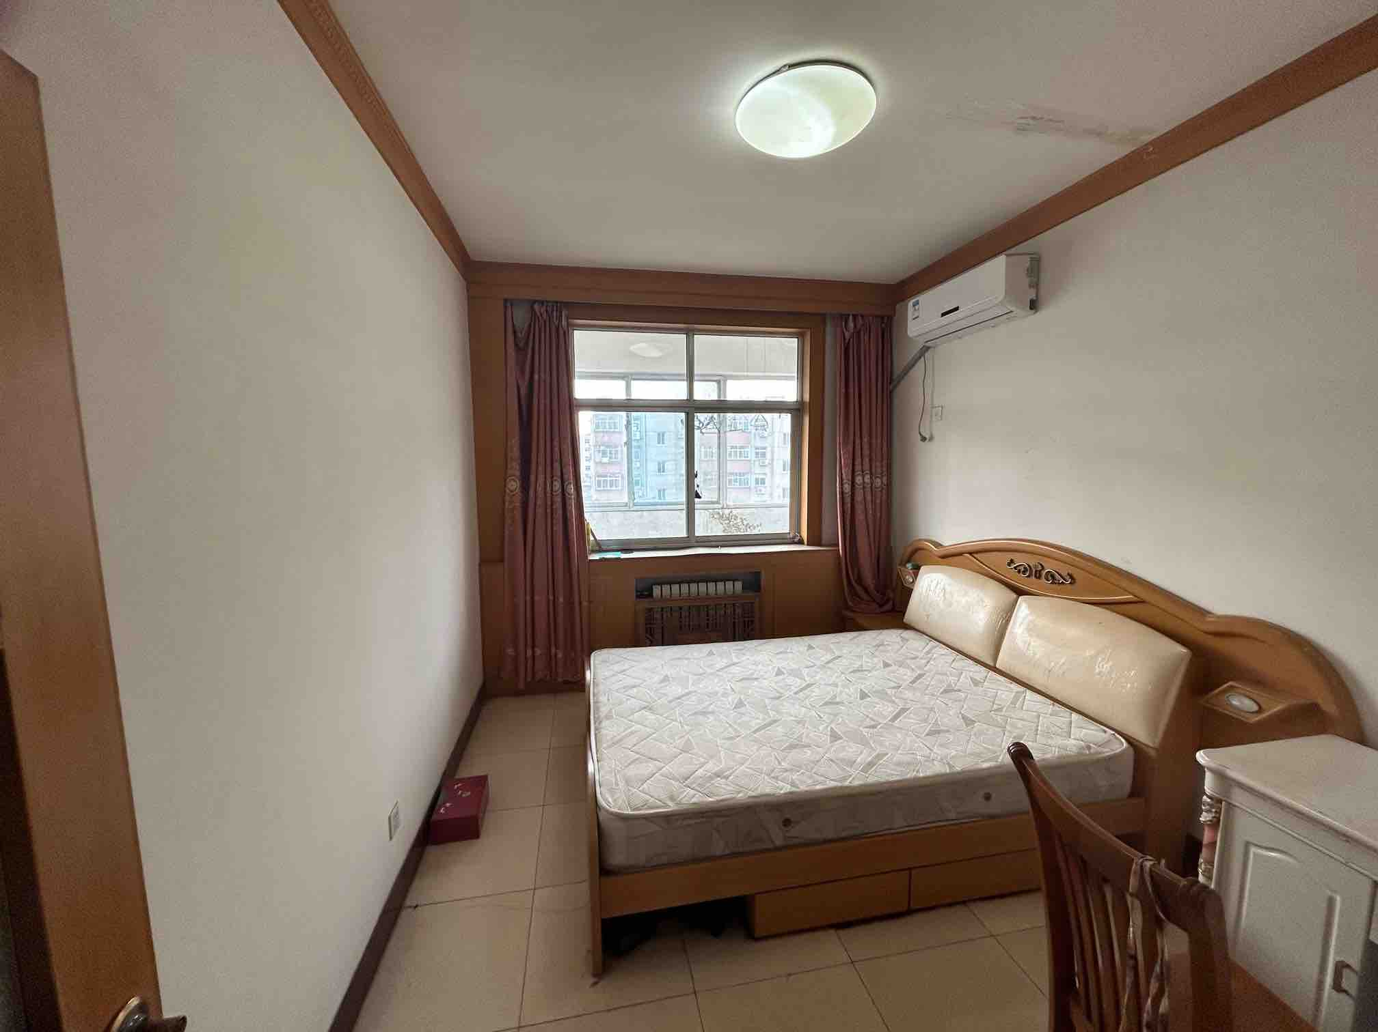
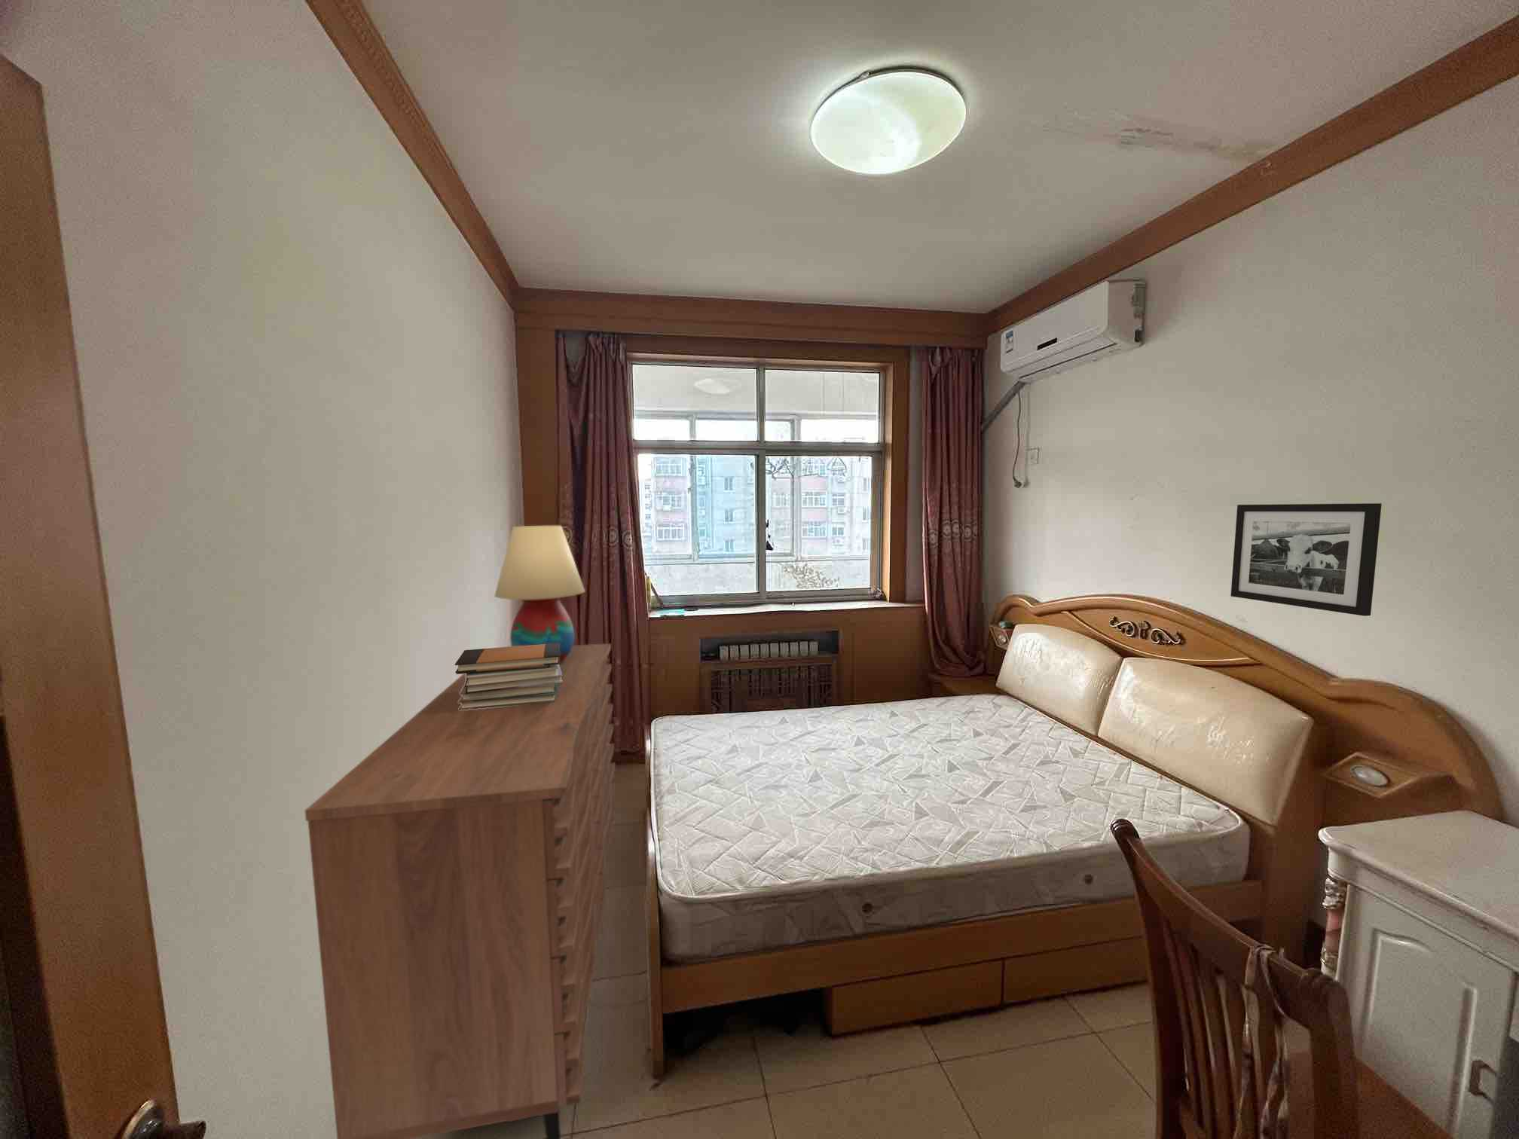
+ book stack (512, 675)
+ table lamp (541, 595)
+ picture frame (1298, 554)
+ sideboard (523, 835)
